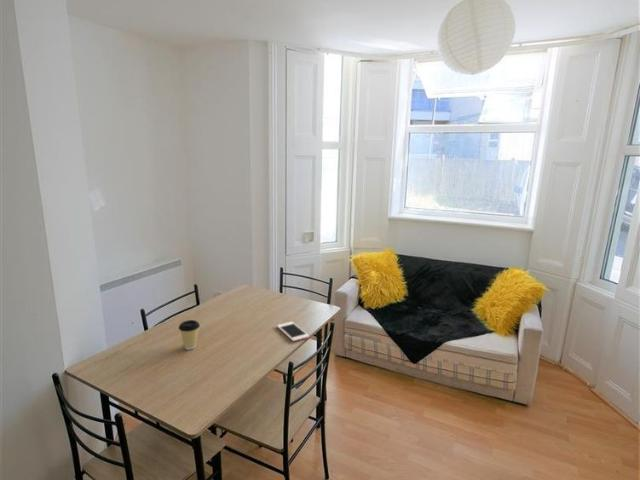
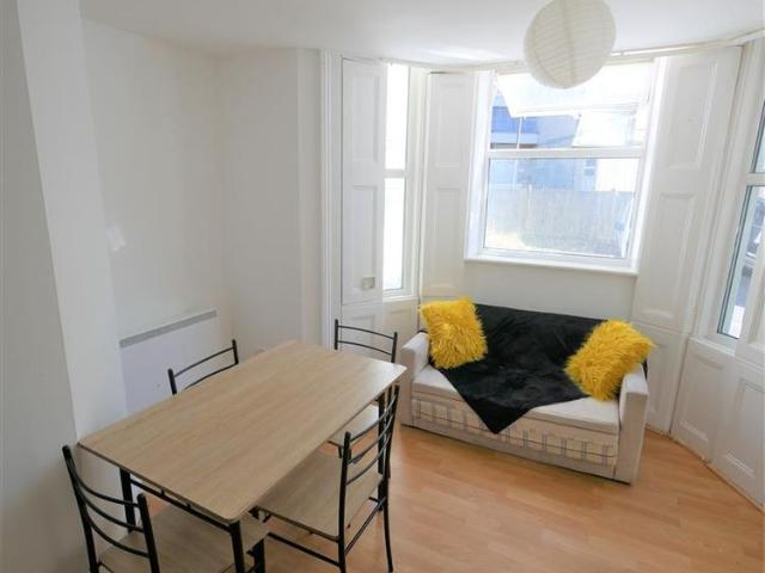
- coffee cup (189, 334)
- cell phone (292, 330)
